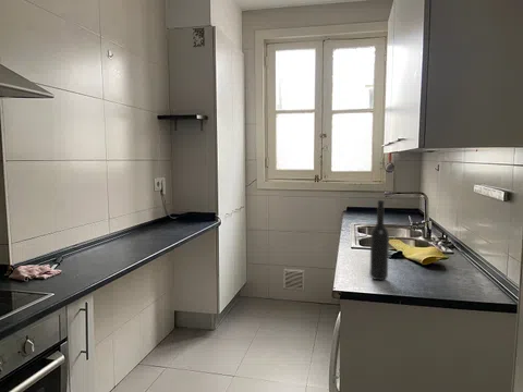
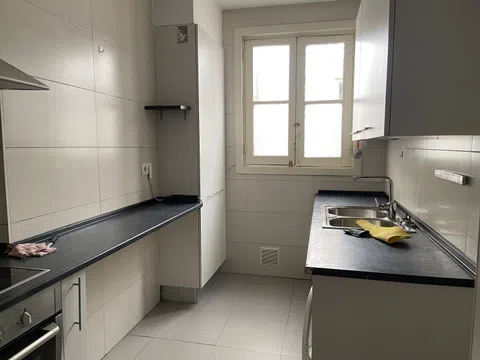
- bottle (379, 240)
